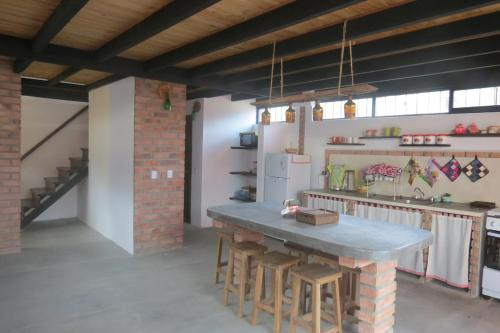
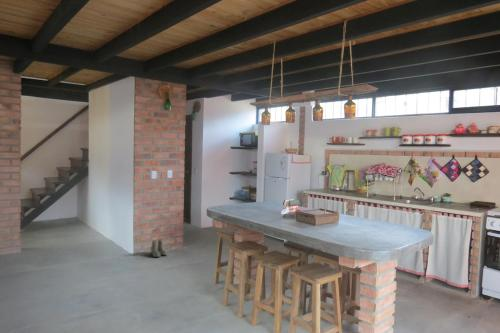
+ boots (158, 247)
